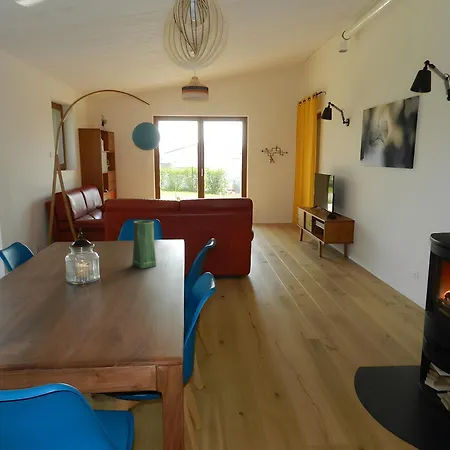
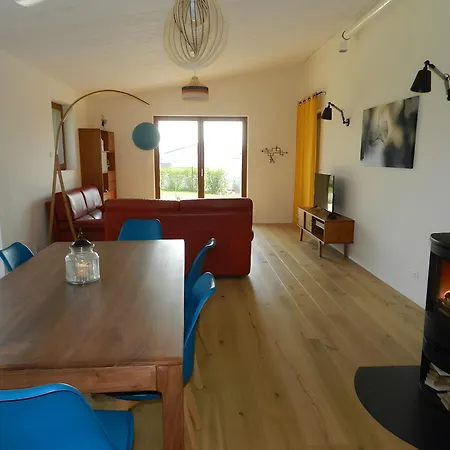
- vase (143, 243)
